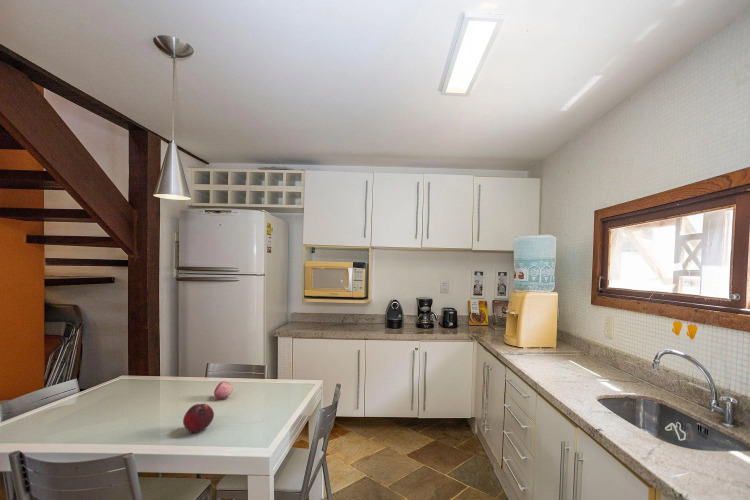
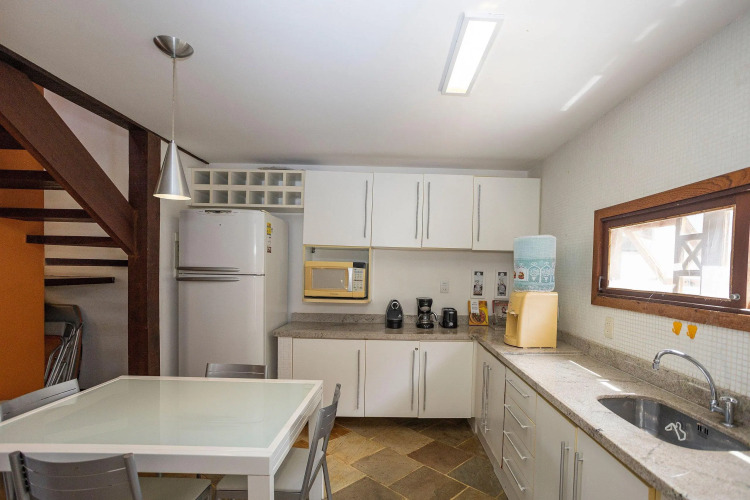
- fruit (198, 418)
- fruit (223, 390)
